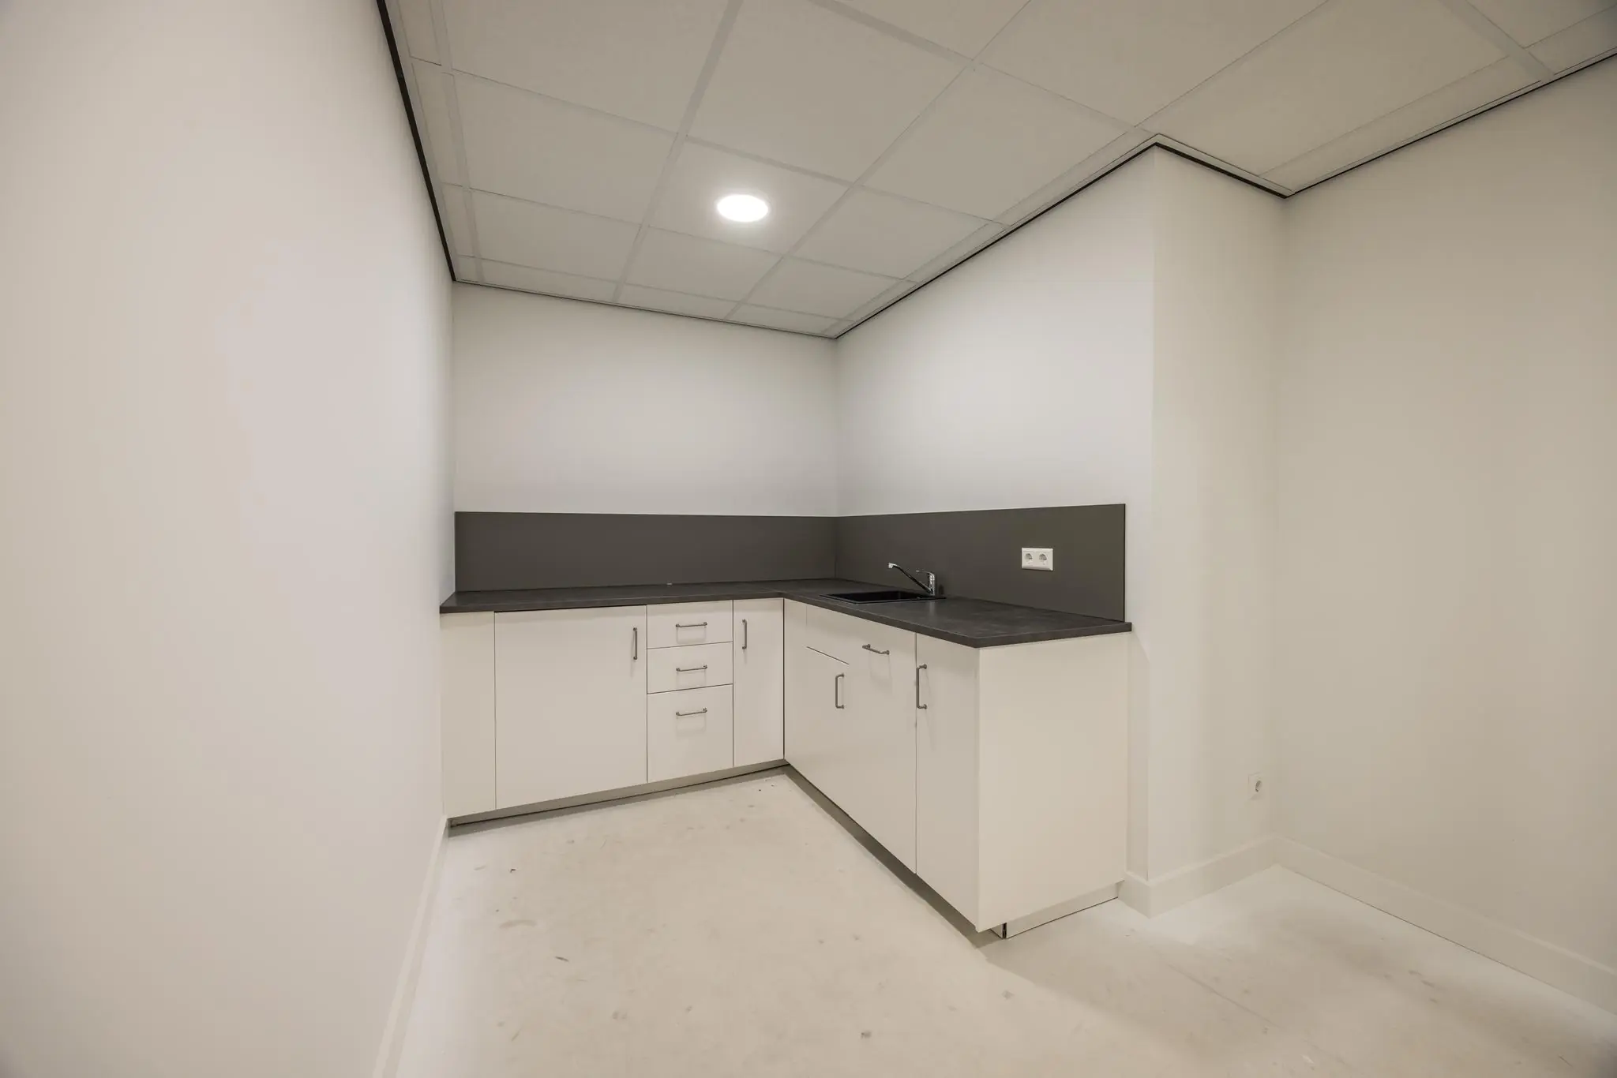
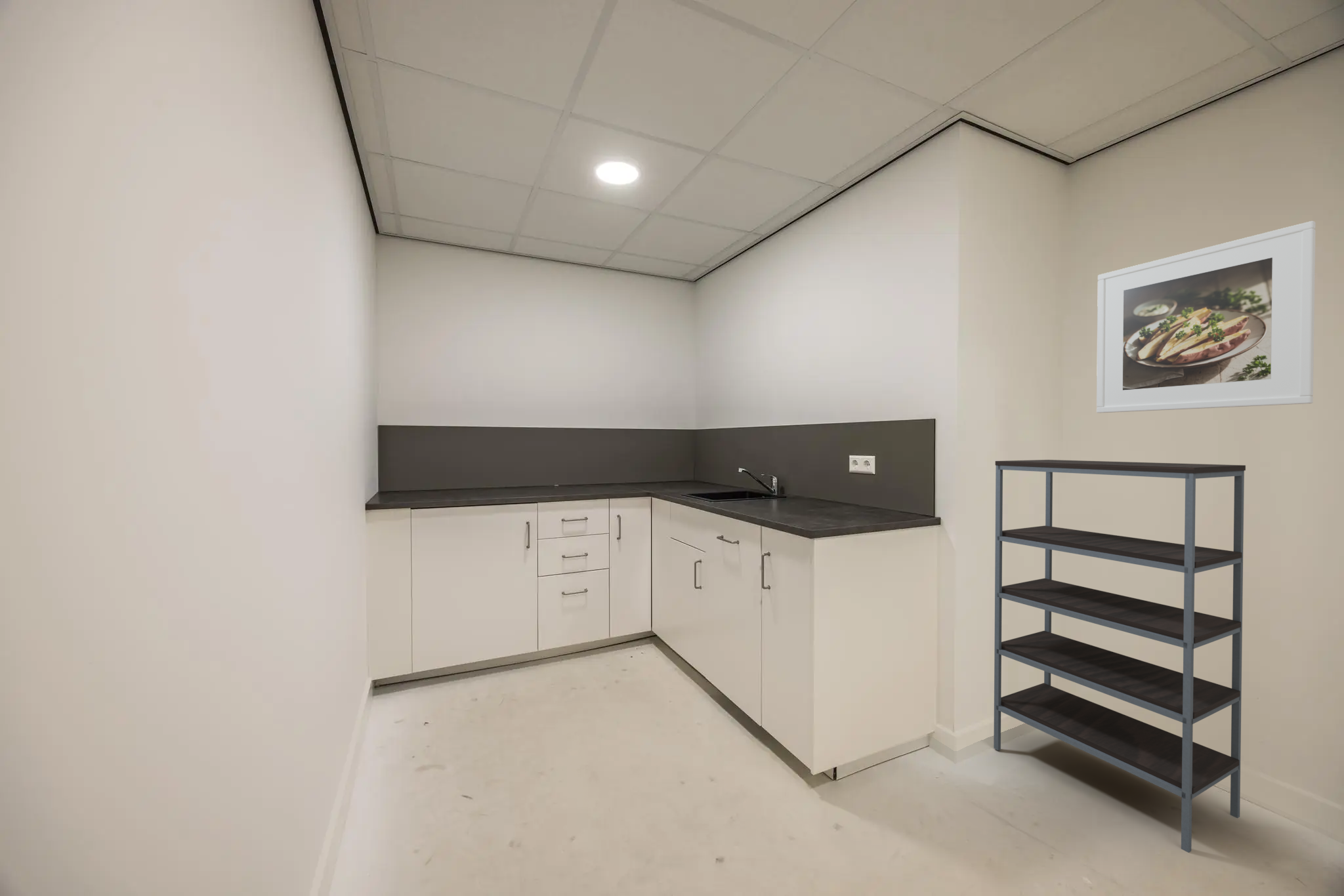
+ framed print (1190, 330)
+ shelving unit (1106, 621)
